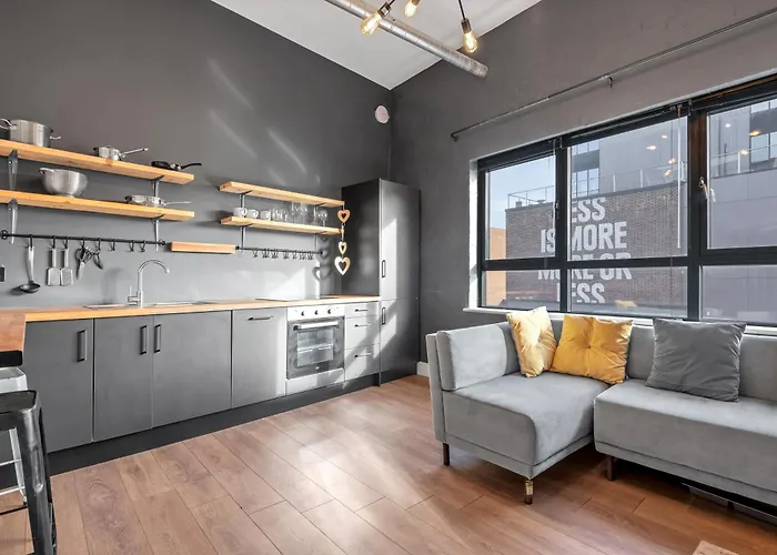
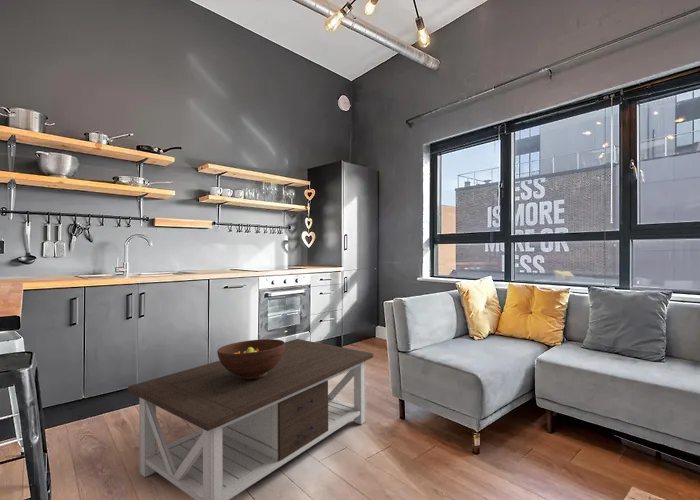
+ coffee table (267, 405)
+ fruit bowl (253, 361)
